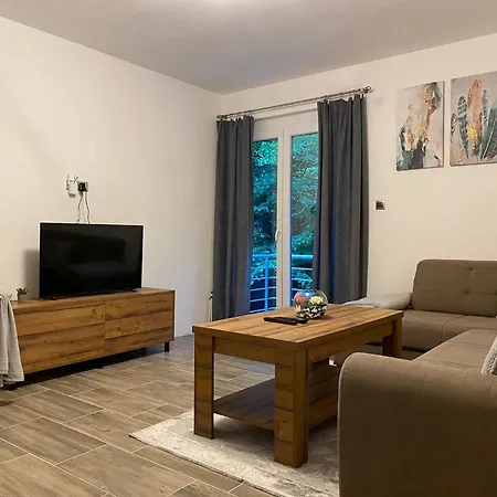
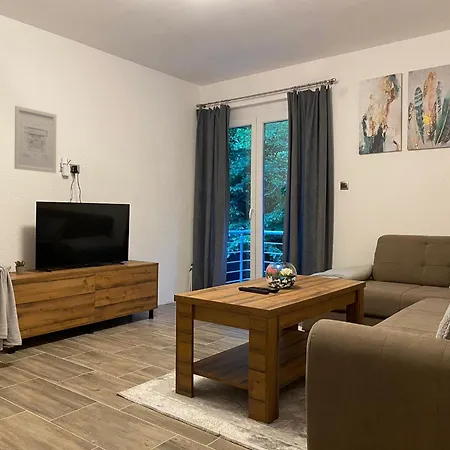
+ wall art (36, 140)
